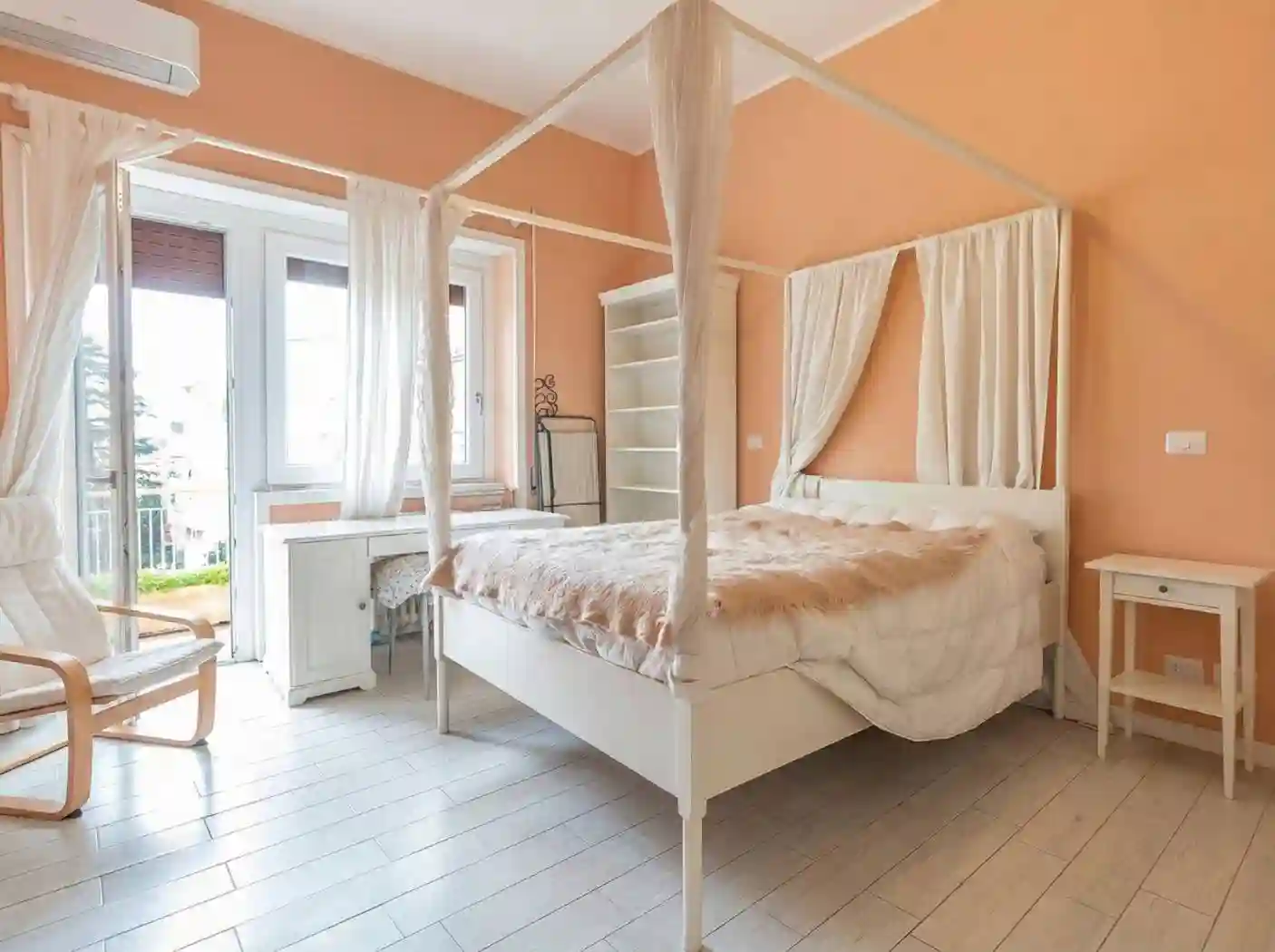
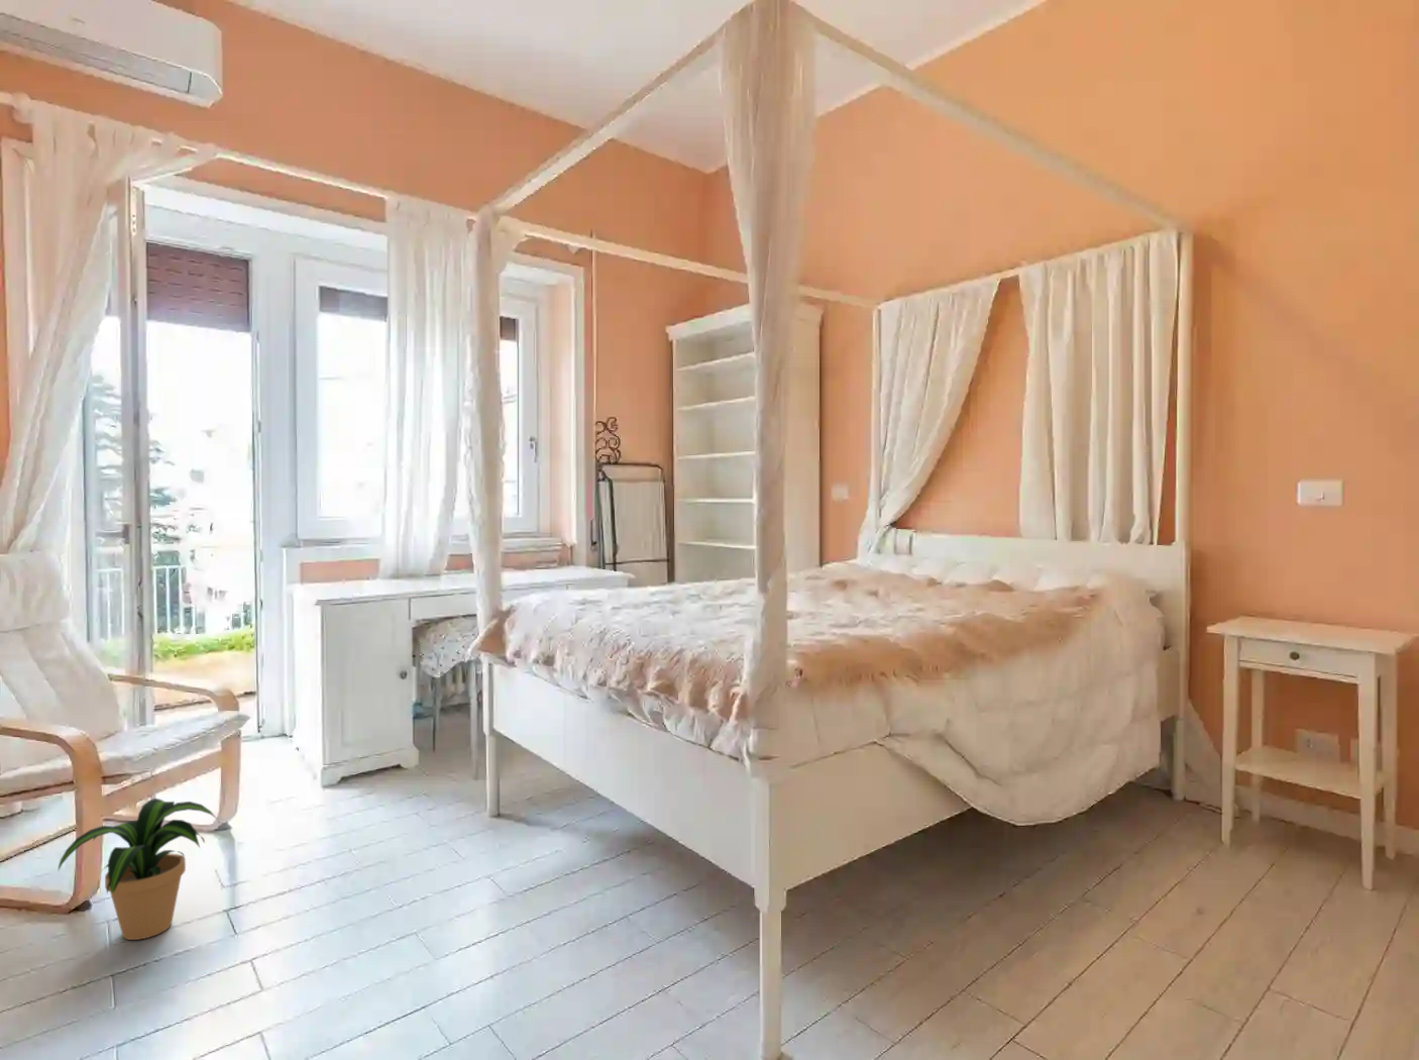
+ potted plant (147, 870)
